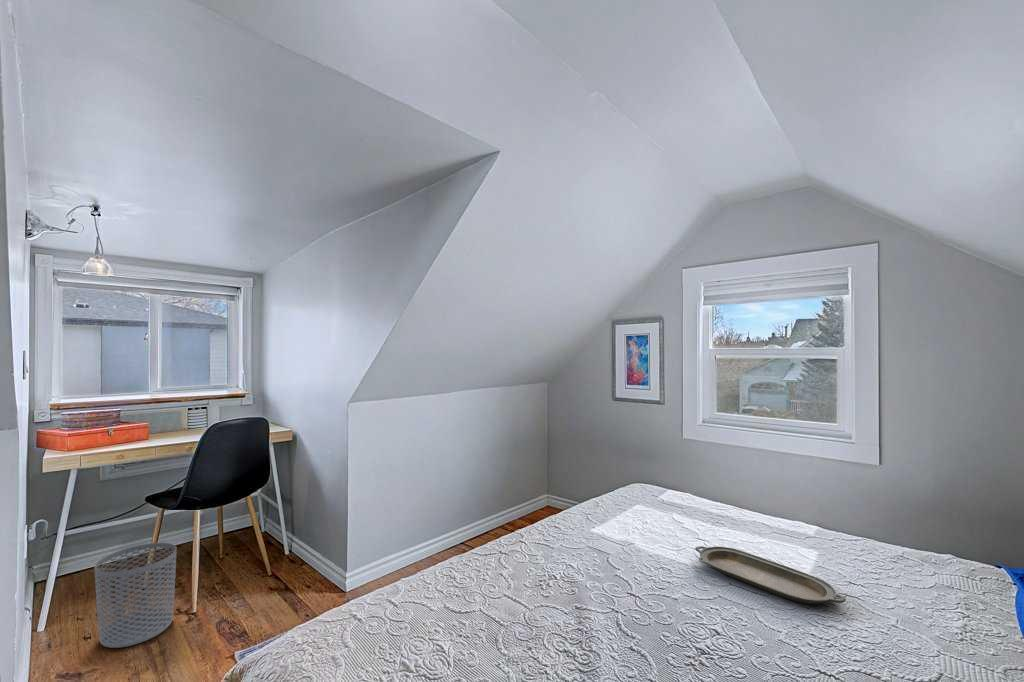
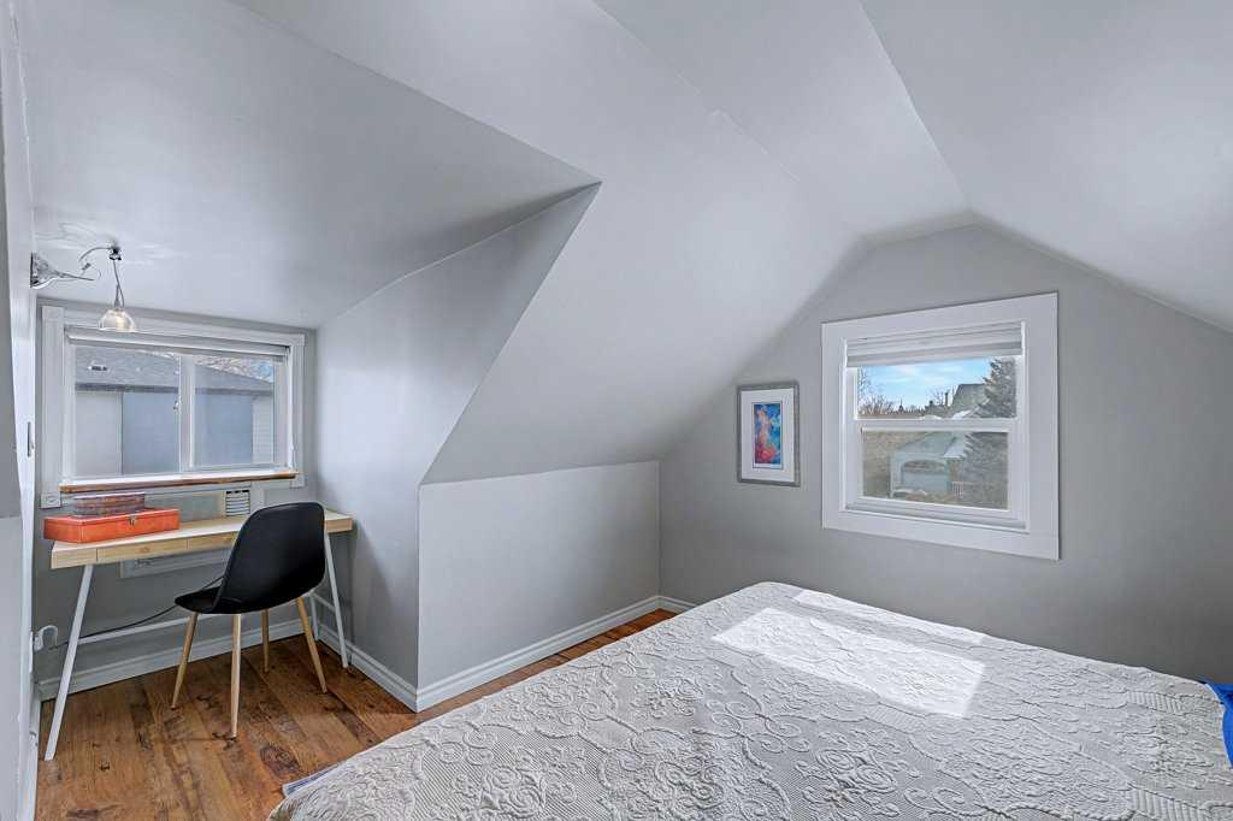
- serving tray (762, 574)
- waste bin (136, 592)
